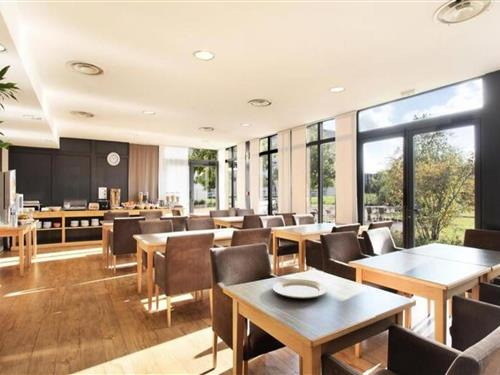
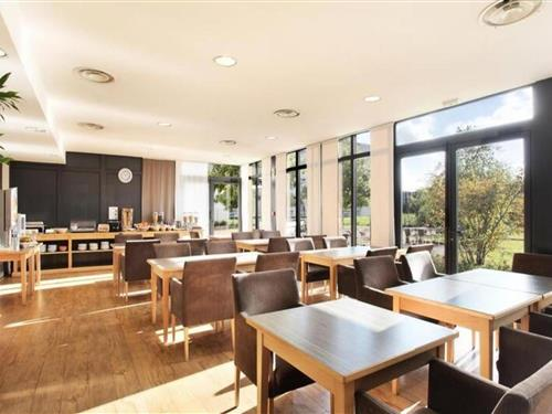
- chinaware (299, 289)
